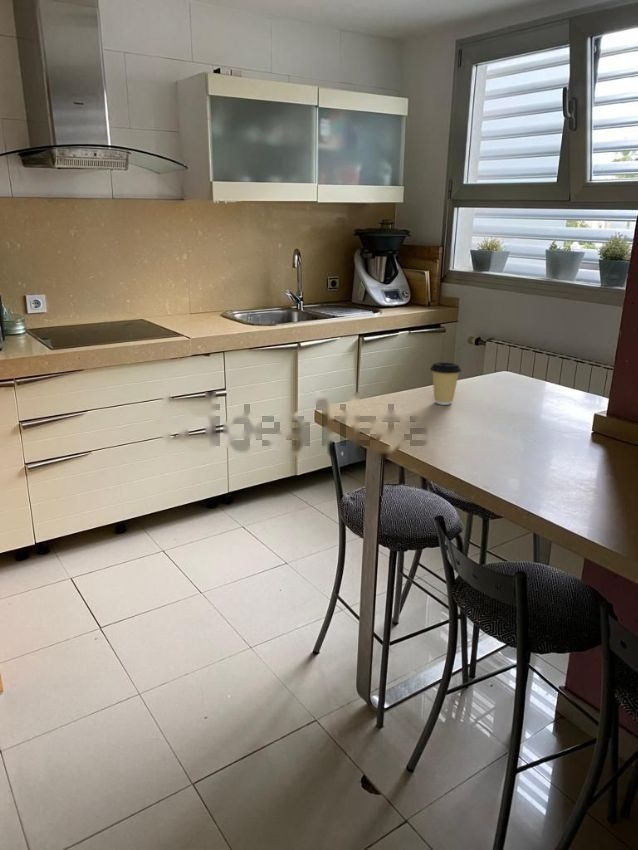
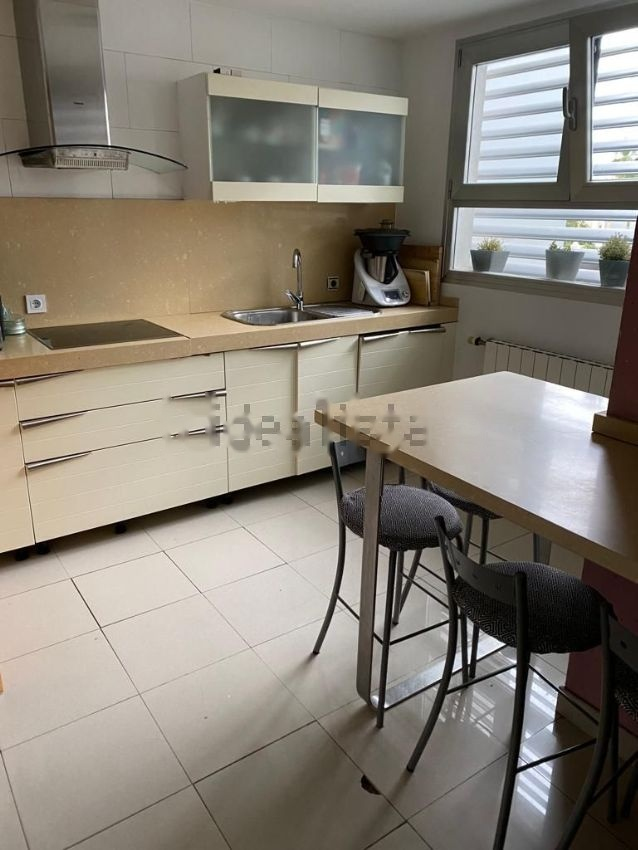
- coffee cup (444, 382)
